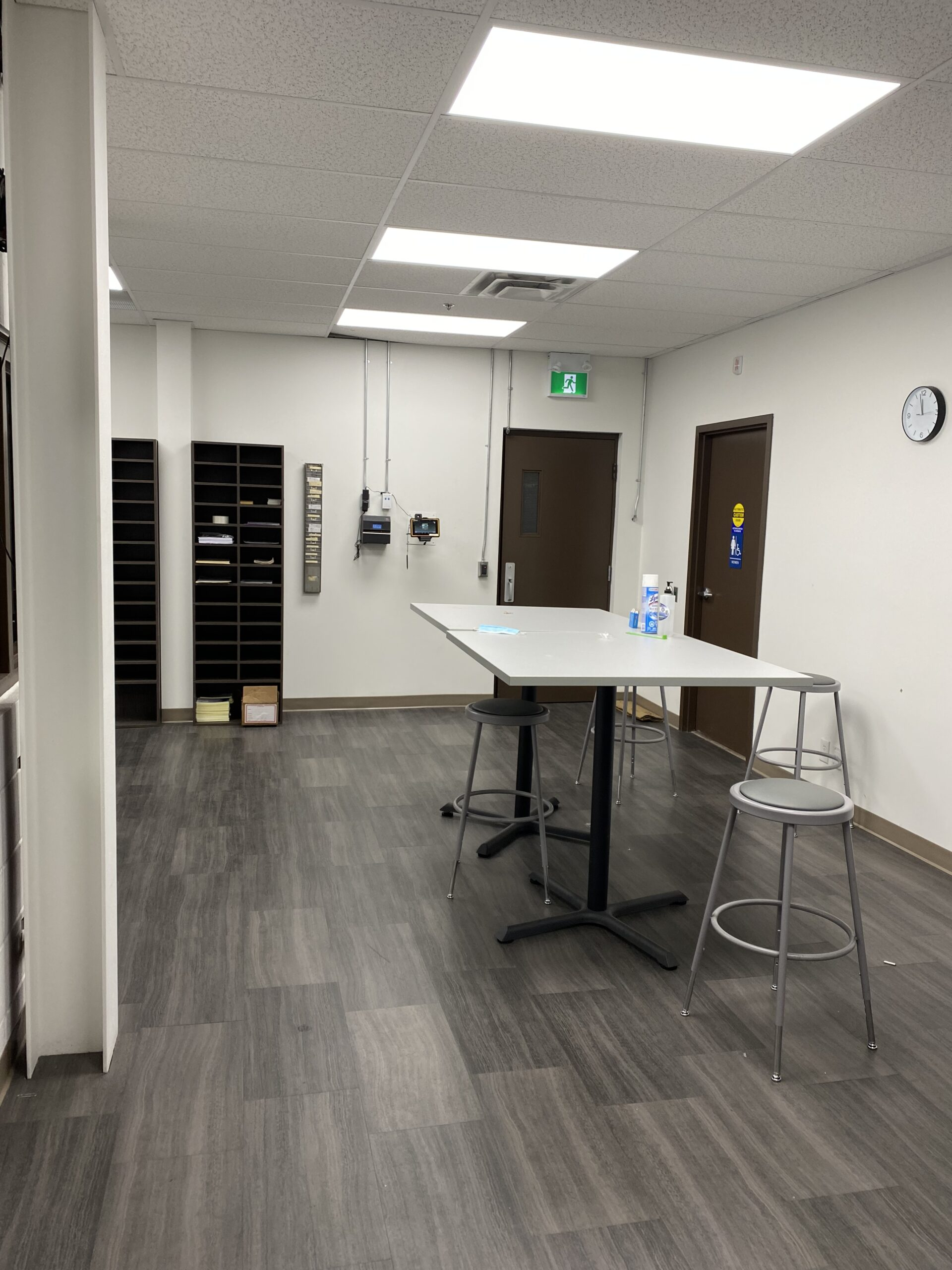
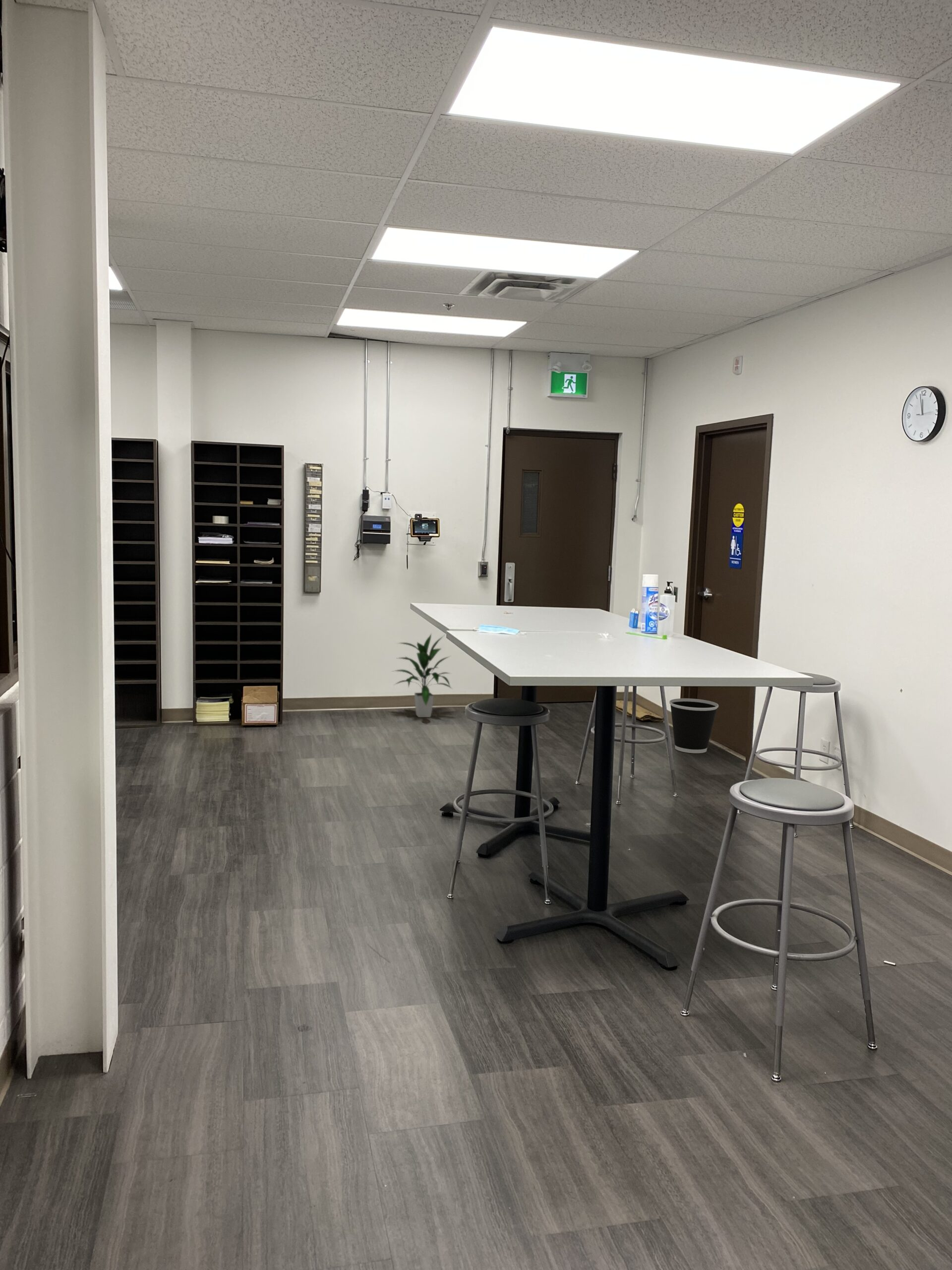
+ wastebasket (692, 726)
+ indoor plant (423, 675)
